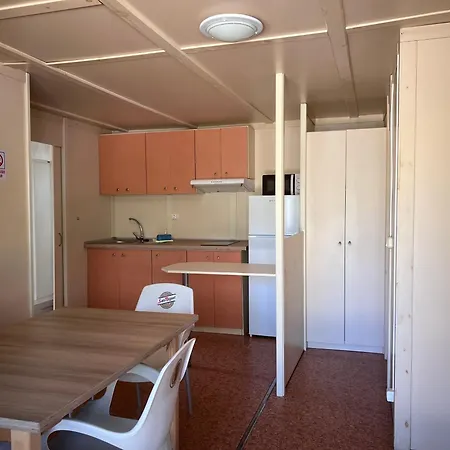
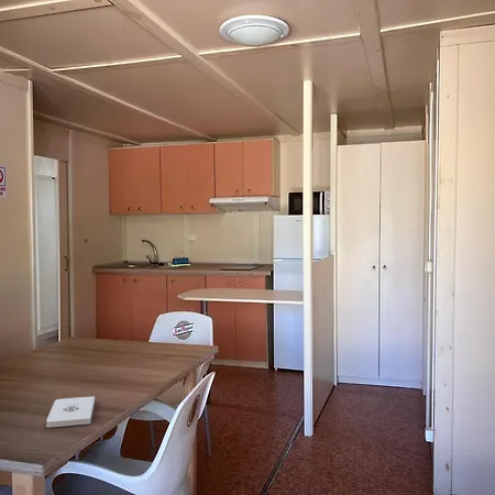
+ notepad (72, 410)
